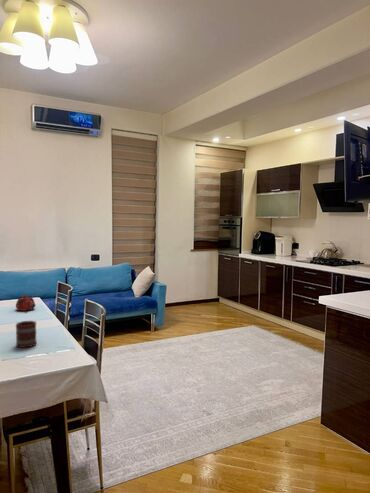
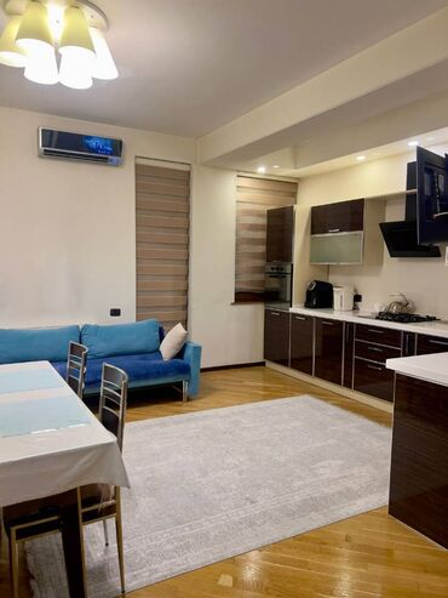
- mug (25, 332)
- teapot (25, 301)
